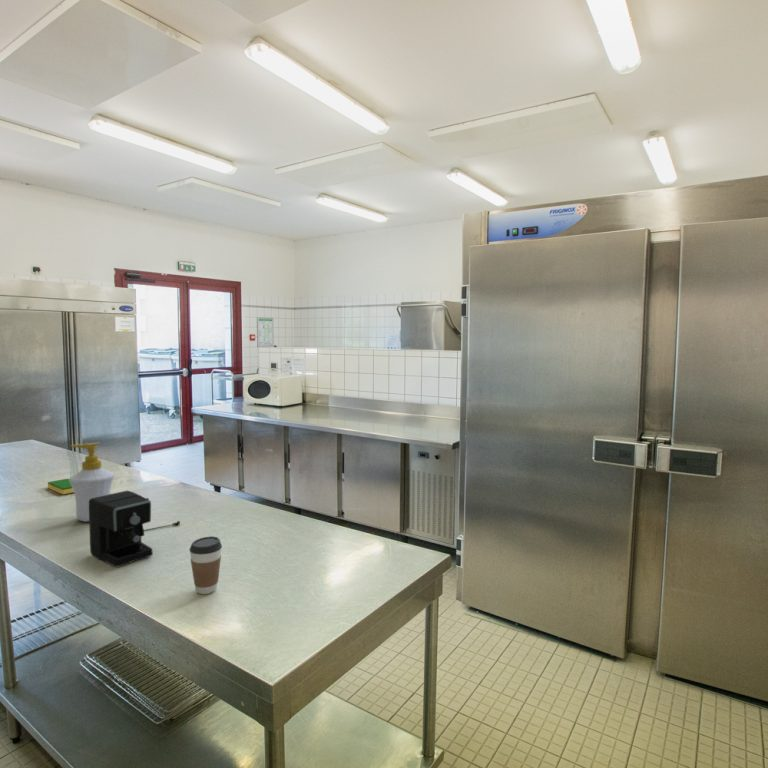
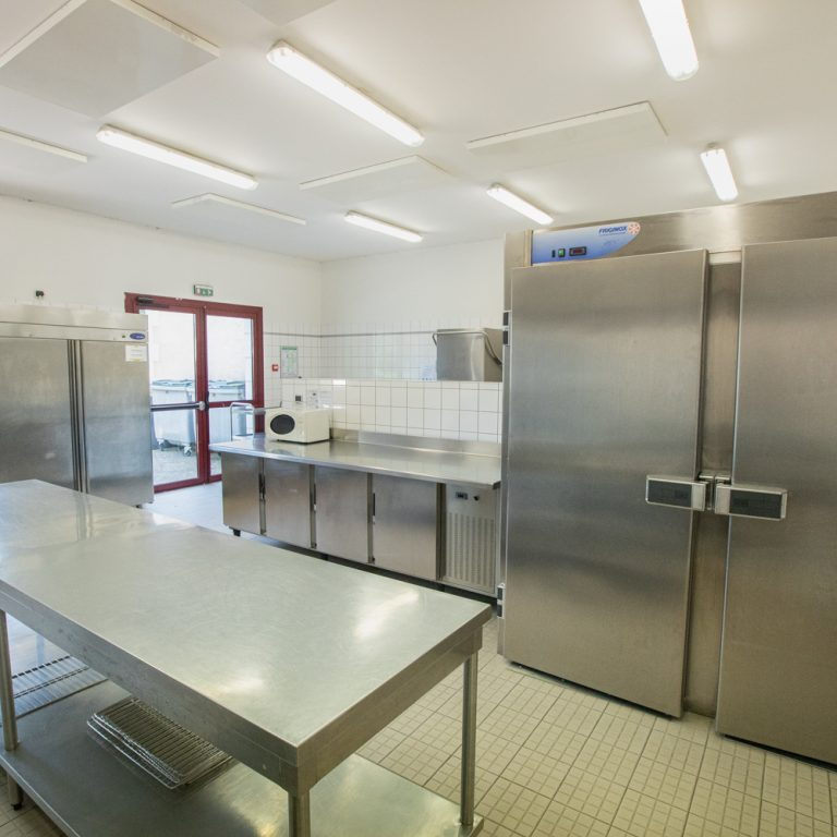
- coffee maker (149, 517)
- coffee cup (206, 565)
- soap bottle (92, 480)
- dish sponge (65, 486)
